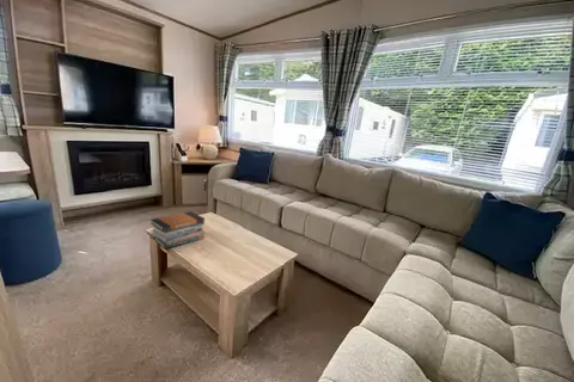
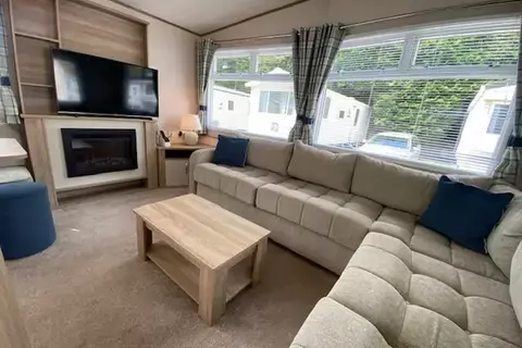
- book stack (178, 229)
